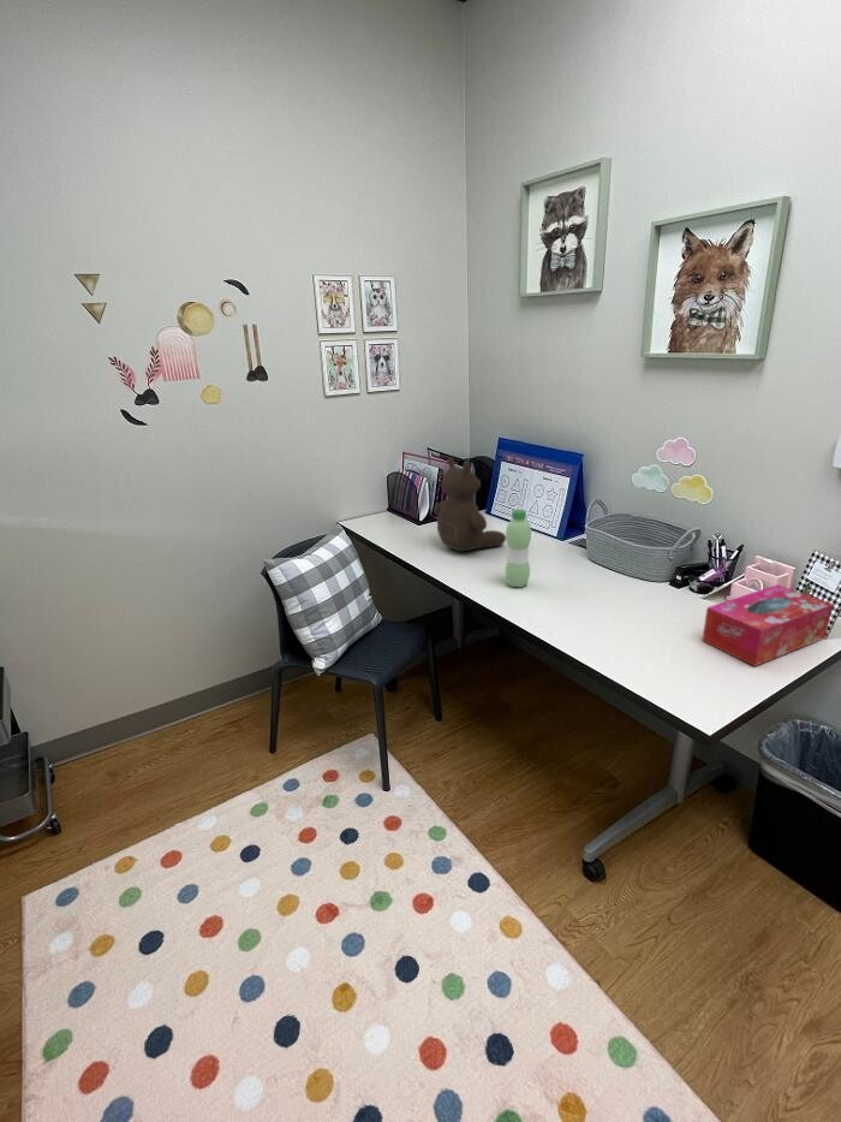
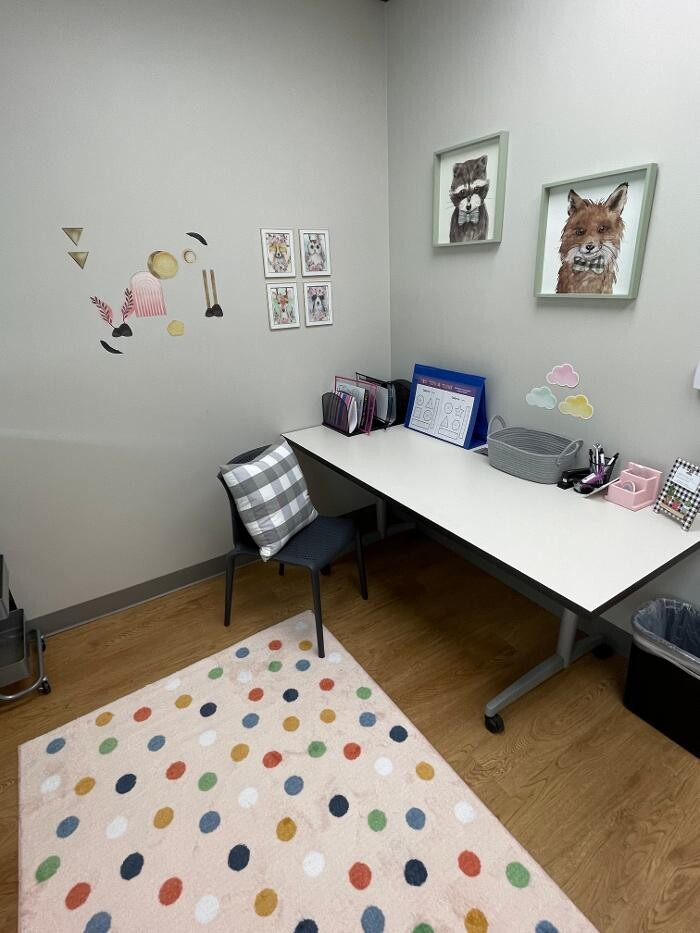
- teddy bear (470, 503)
- water bottle (518, 548)
- tissue box (767, 622)
